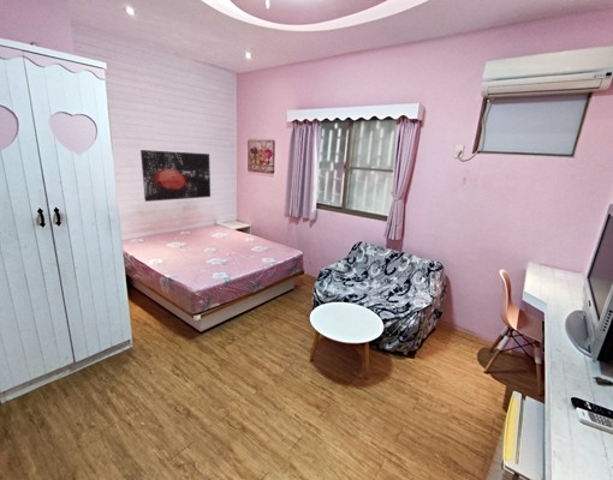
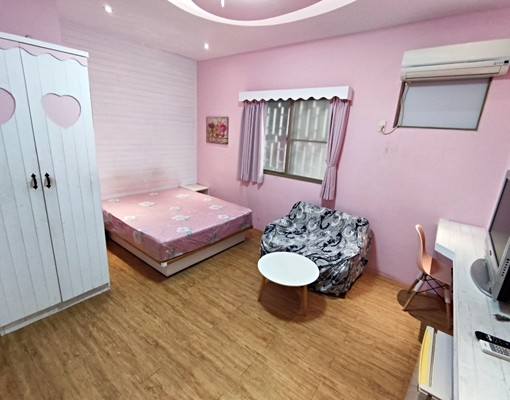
- wall art (179, 175)
